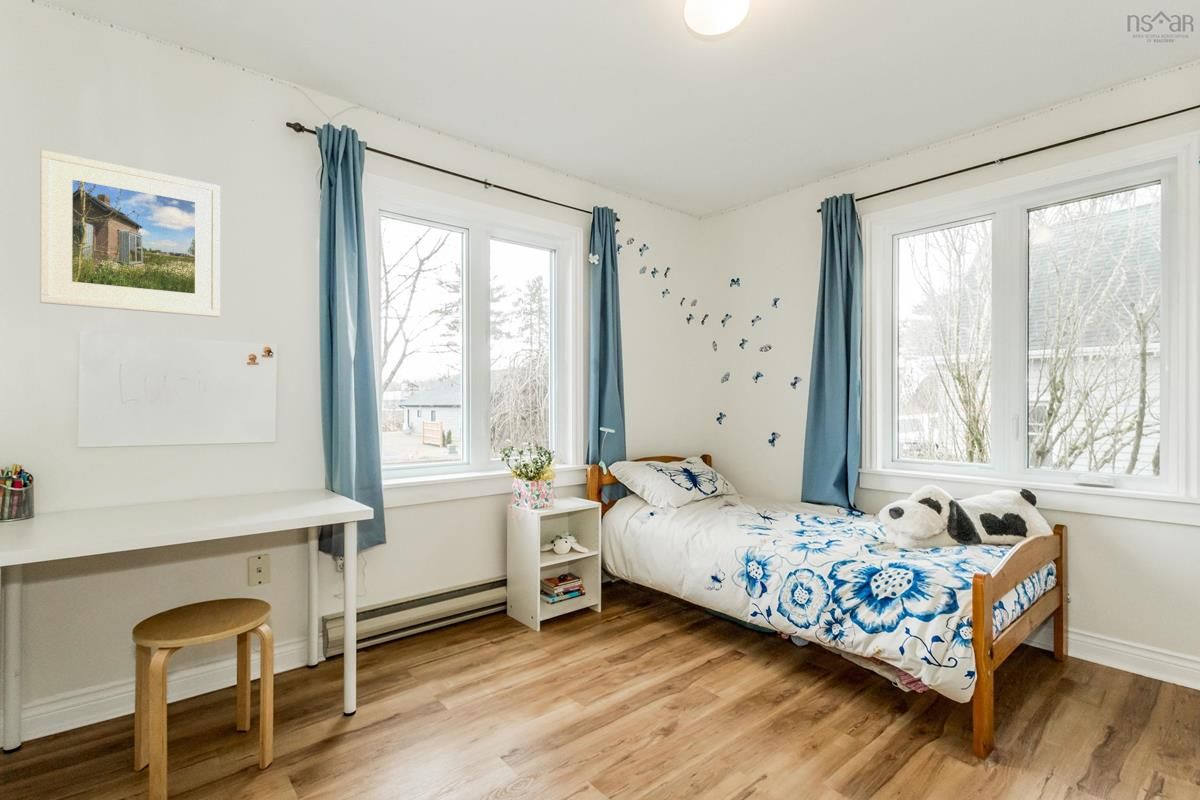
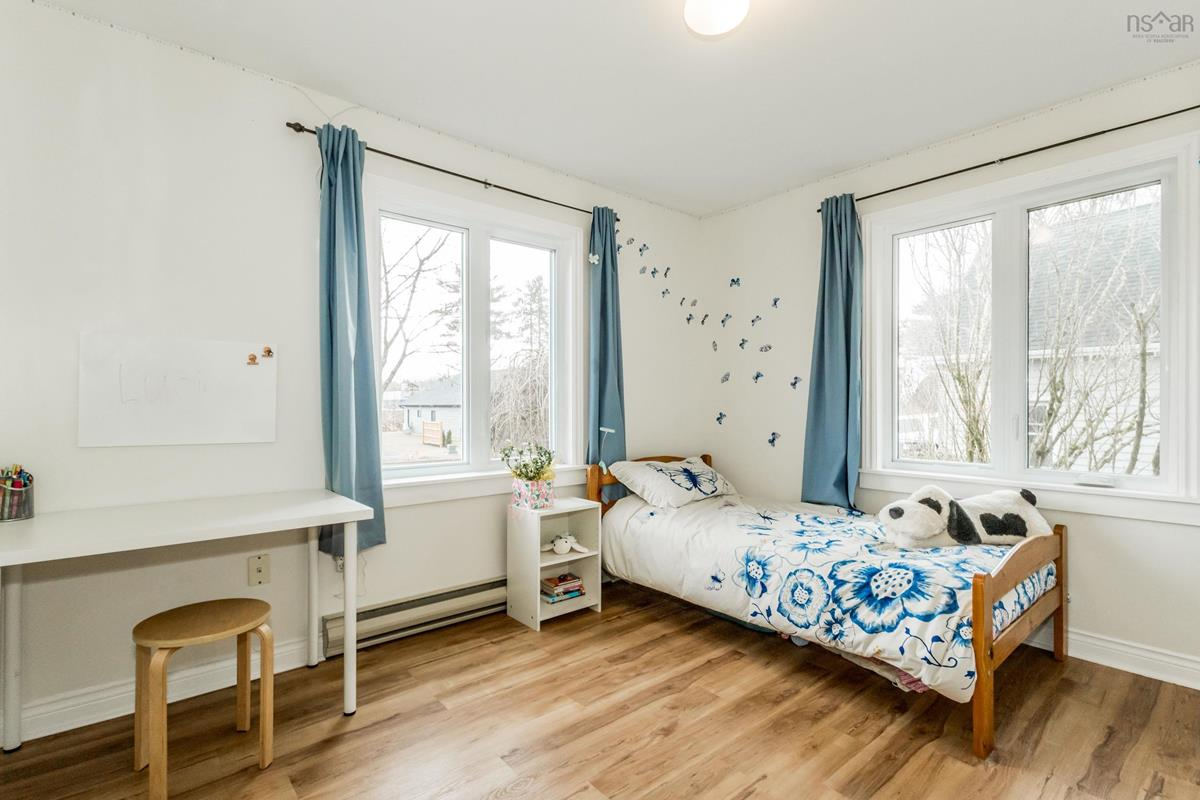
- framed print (136, 240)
